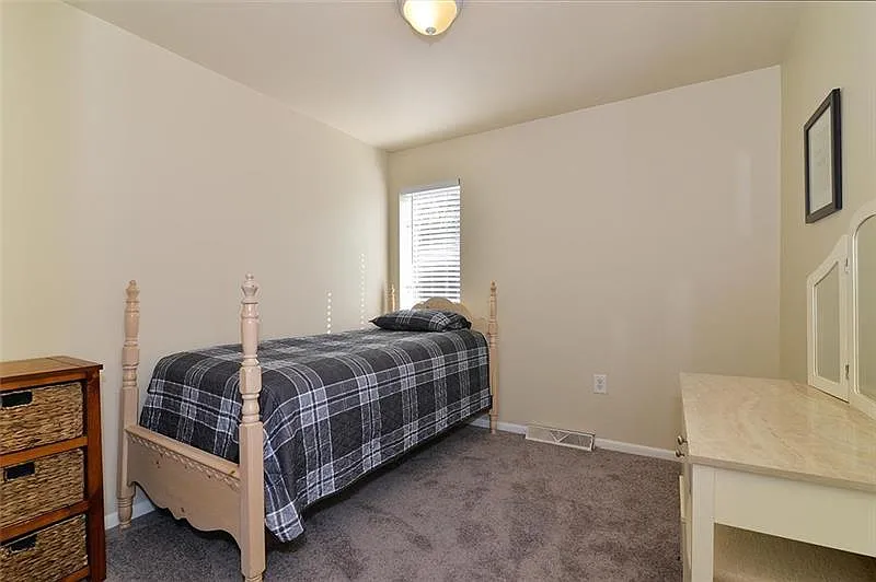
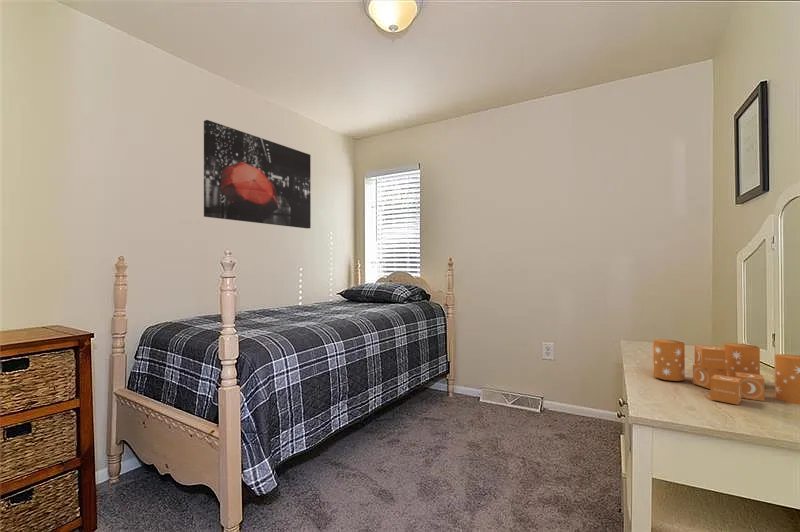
+ candle (727, 368)
+ wall art (264, 181)
